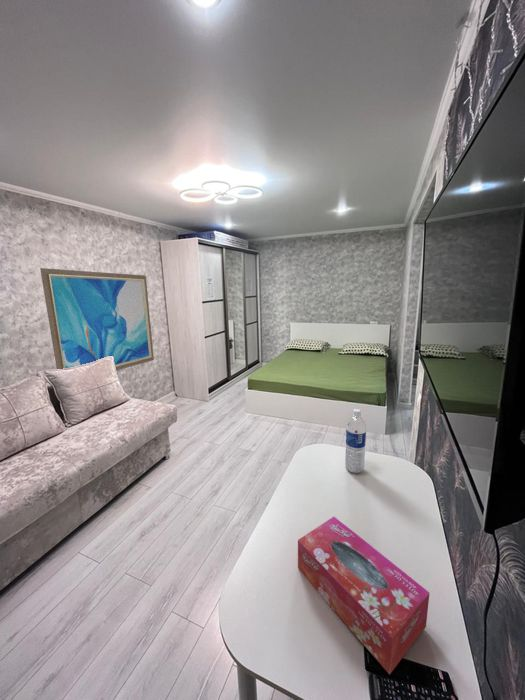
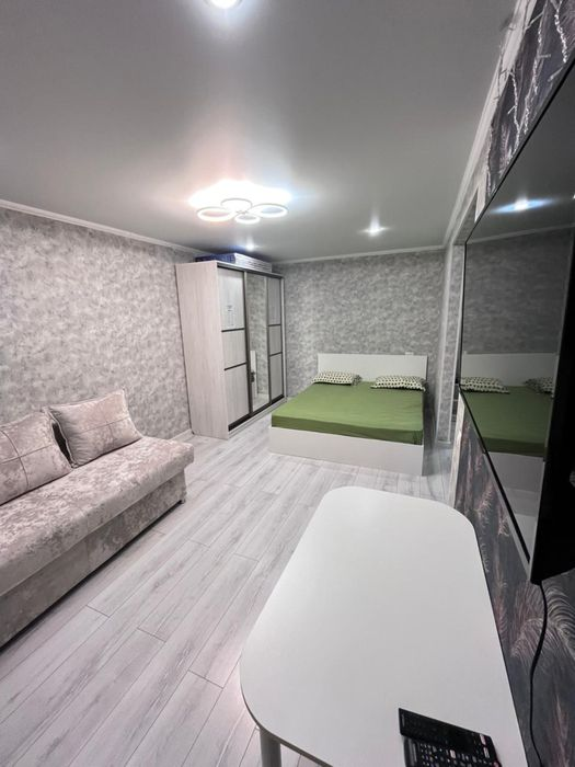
- tissue box (356, 579)
- water bottle (355, 440)
- wall art (109, 323)
